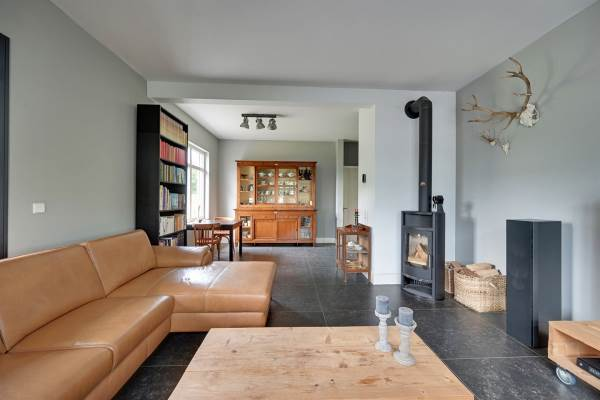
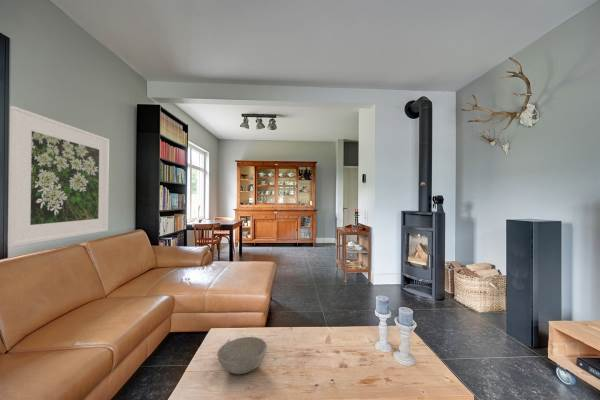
+ bowl (242, 357)
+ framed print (69, 181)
